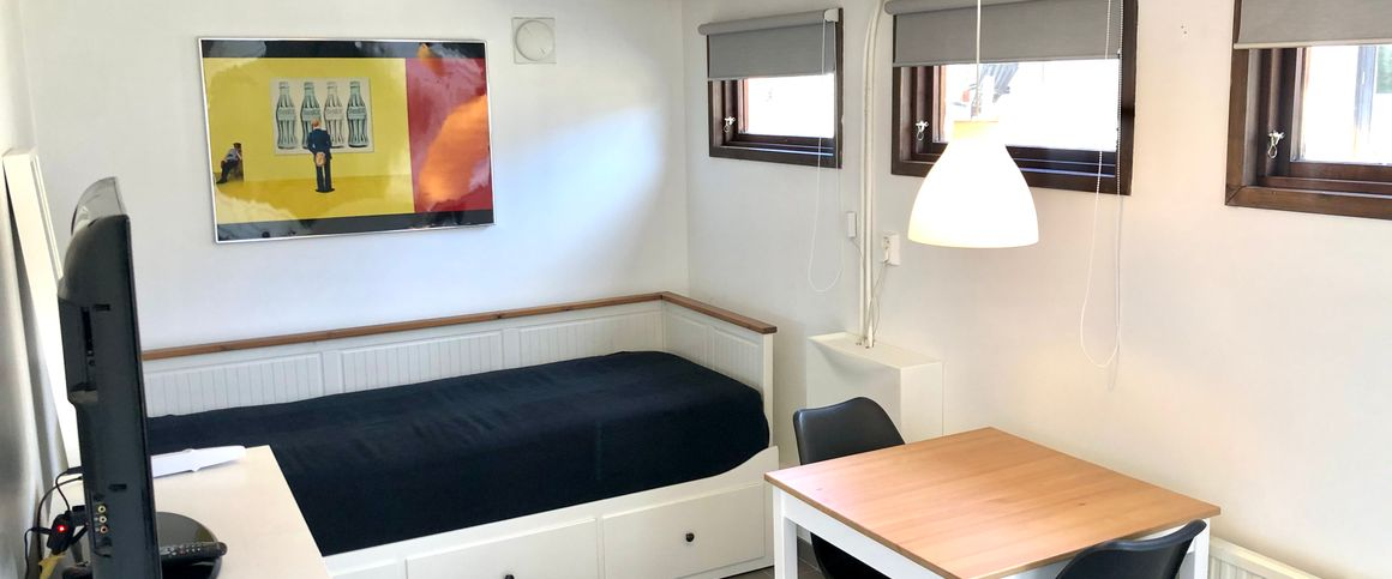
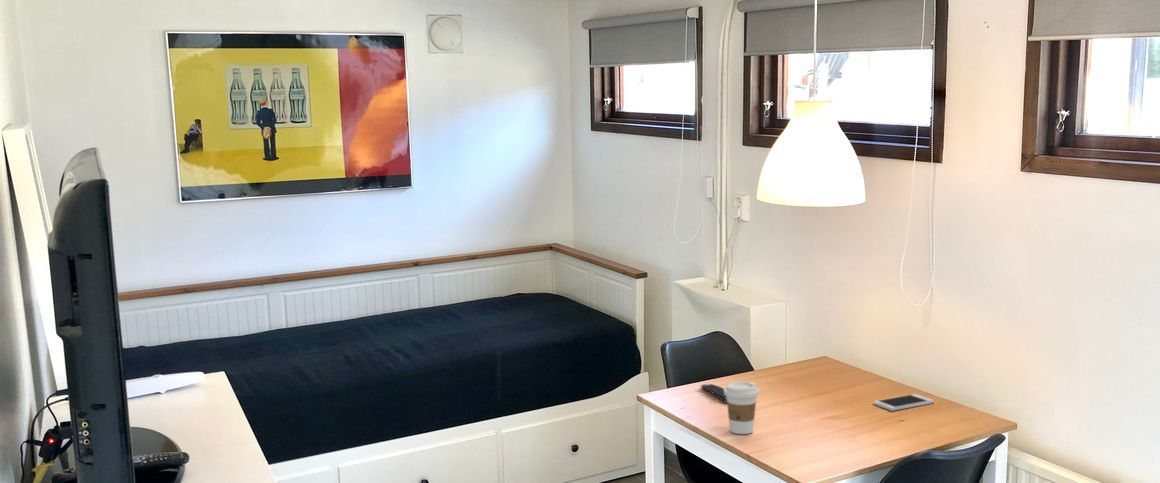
+ smartphone (903, 402)
+ remote control (717, 391)
+ coffee cup (741, 407)
